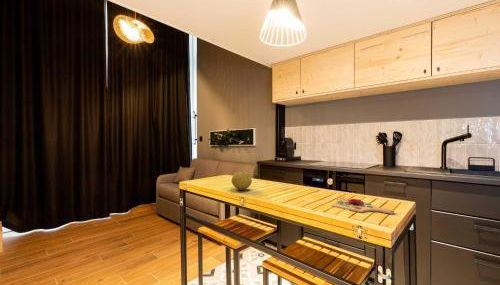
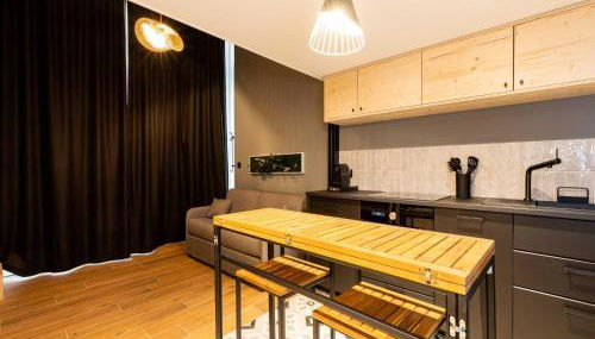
- cutting board (363, 204)
- fruit (241, 180)
